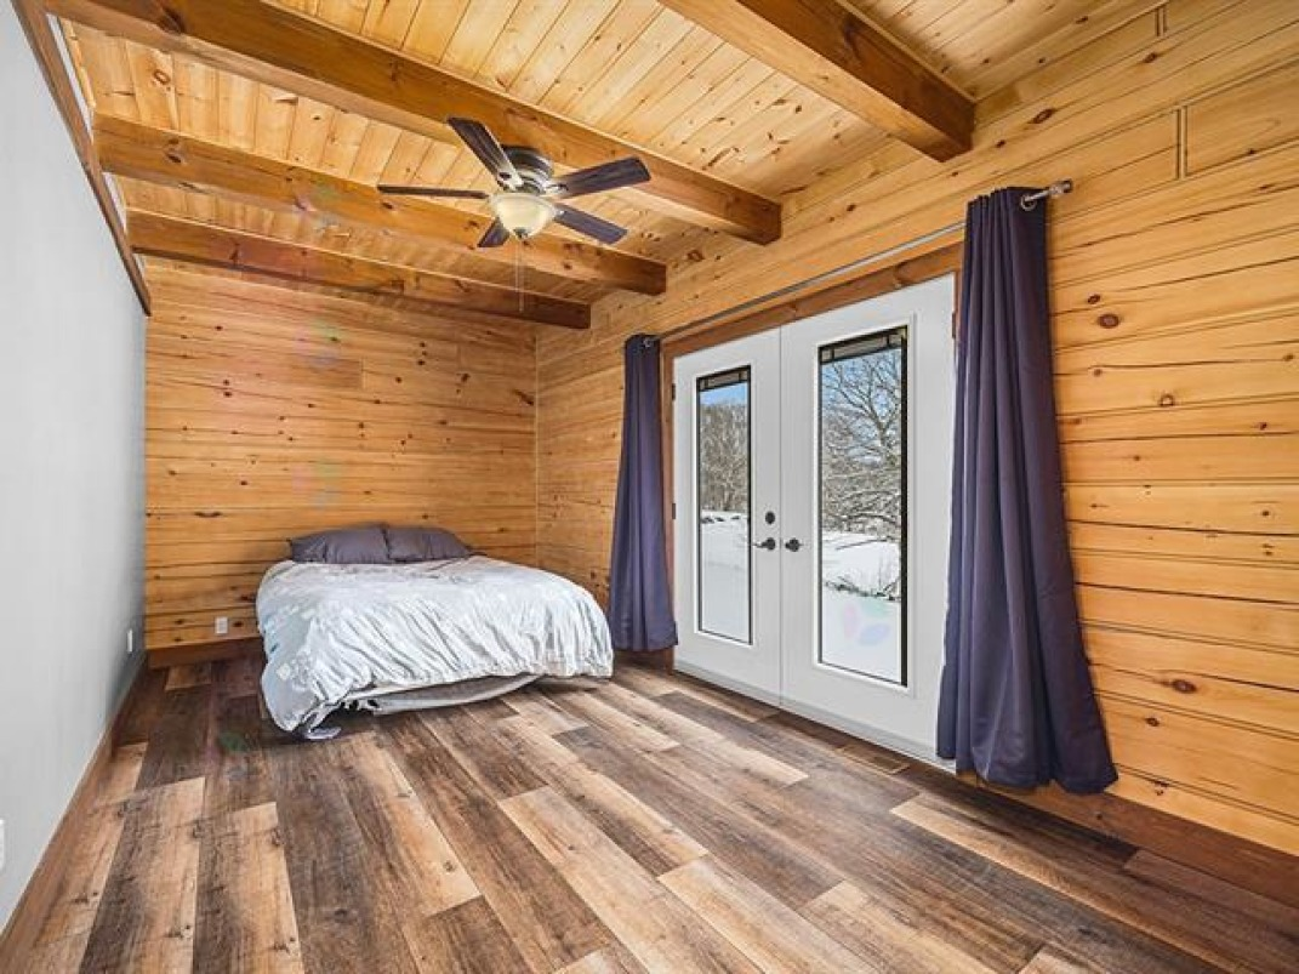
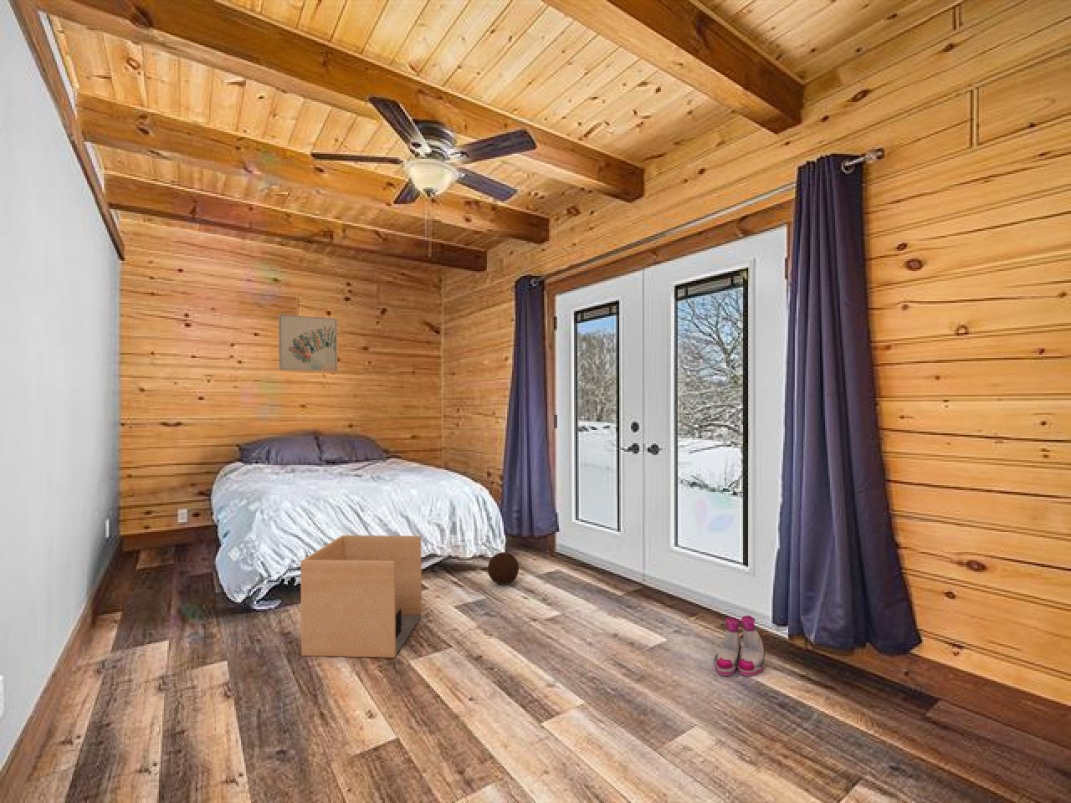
+ boots (739, 641)
+ ball (503, 568)
+ wall art (308, 343)
+ cardboard box (366, 591)
